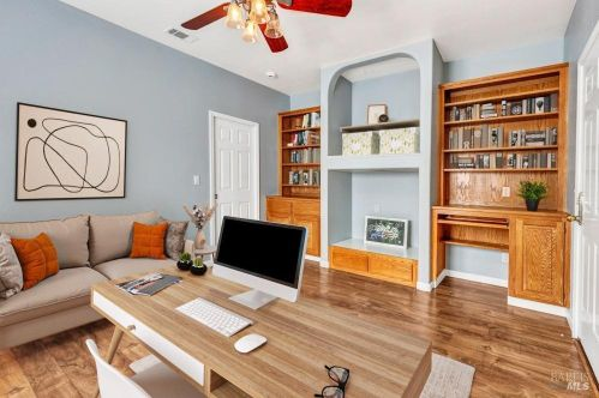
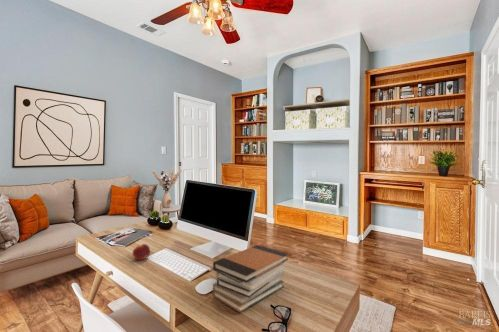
+ book stack (251, 274)
+ apple (141, 252)
